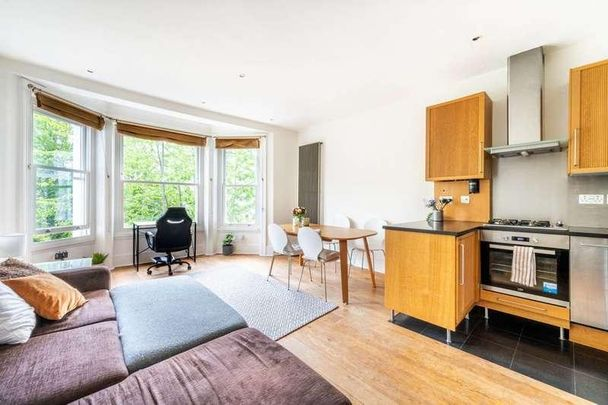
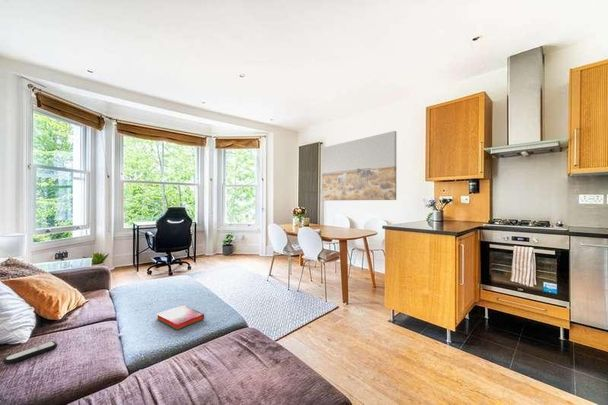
+ hardback book (180, 316)
+ wall art (354, 170)
+ remote control (31, 352)
